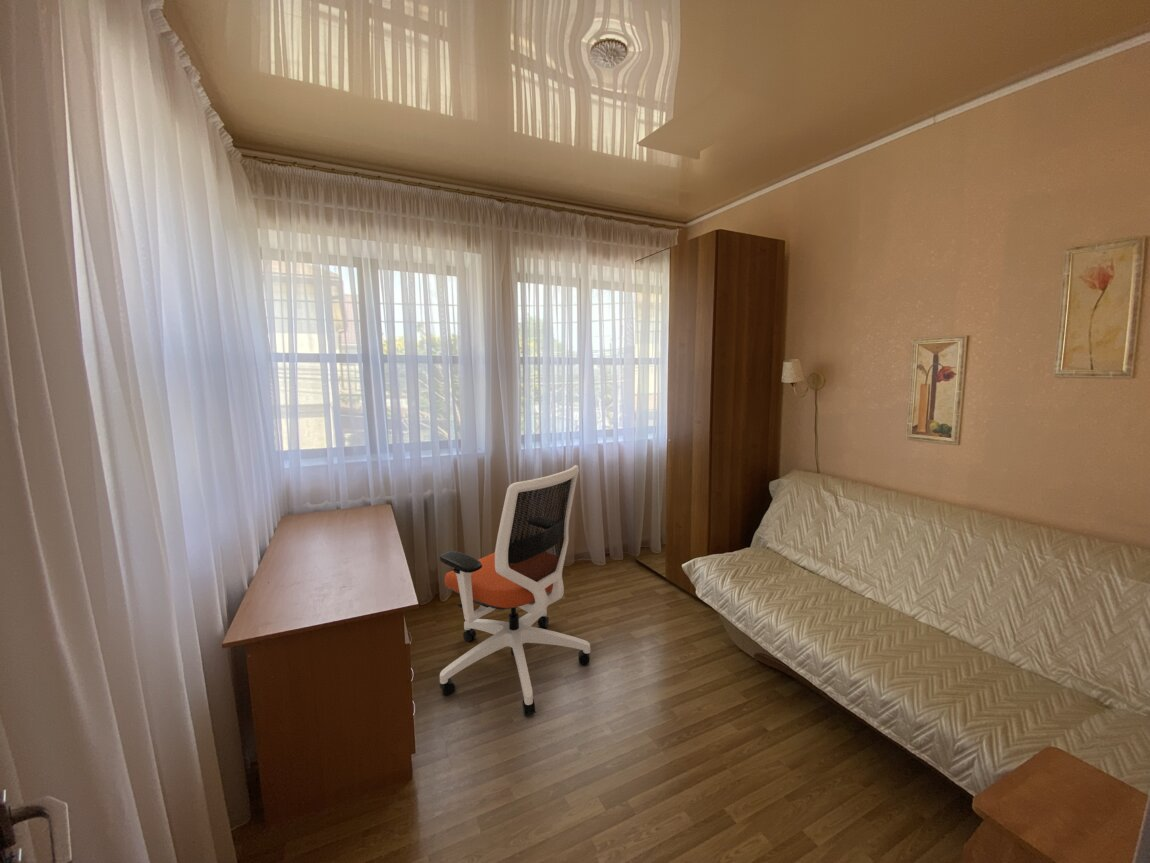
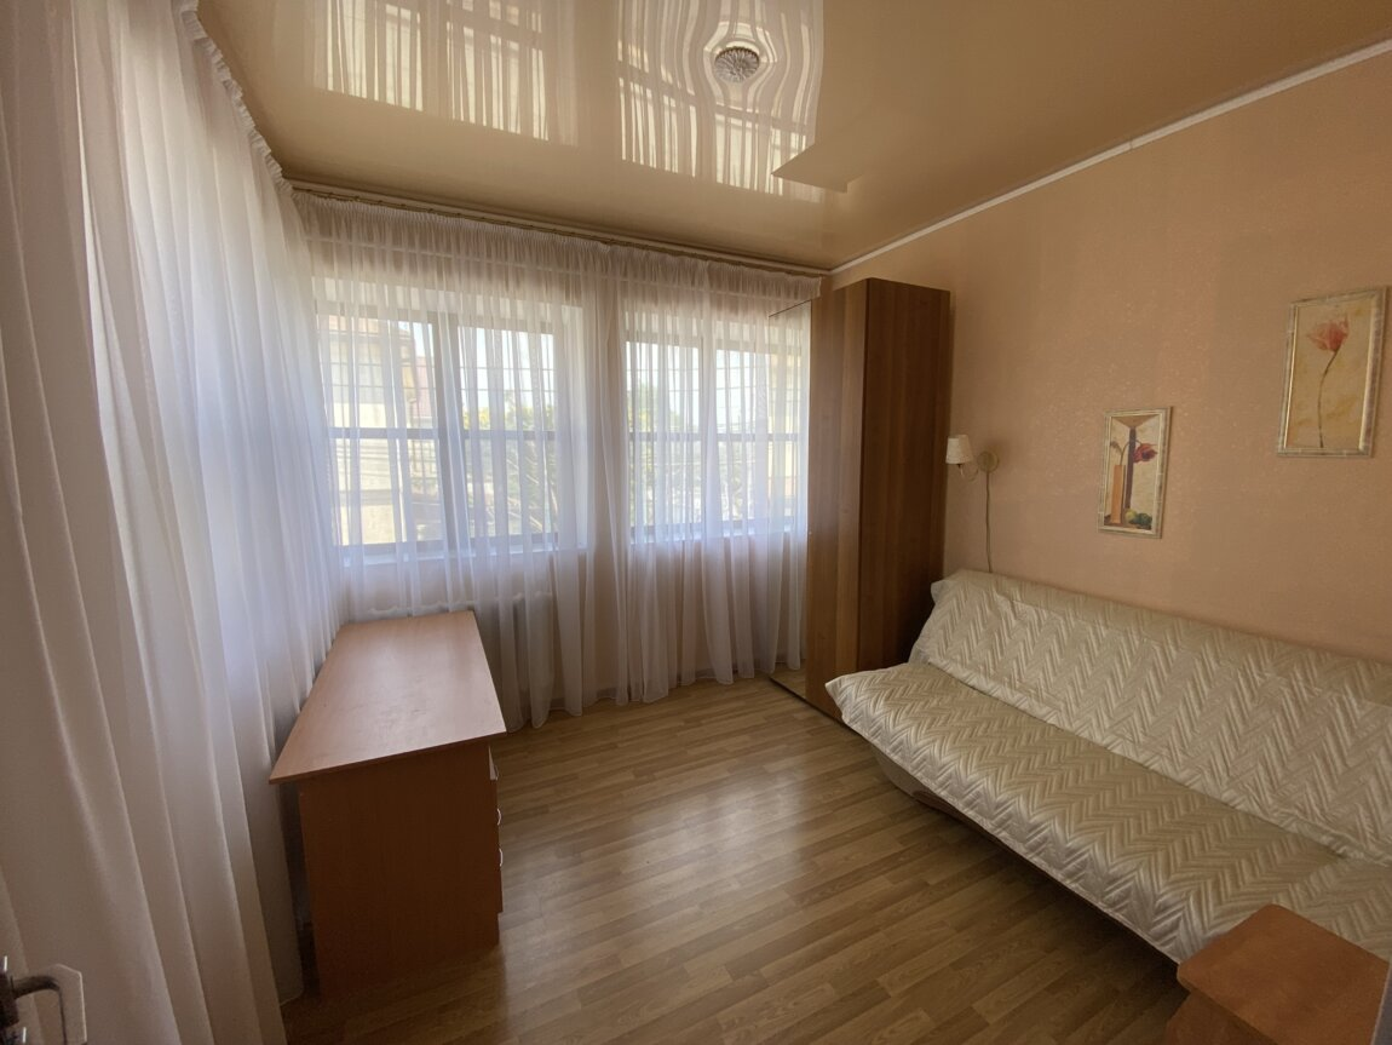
- office chair (507, 566)
